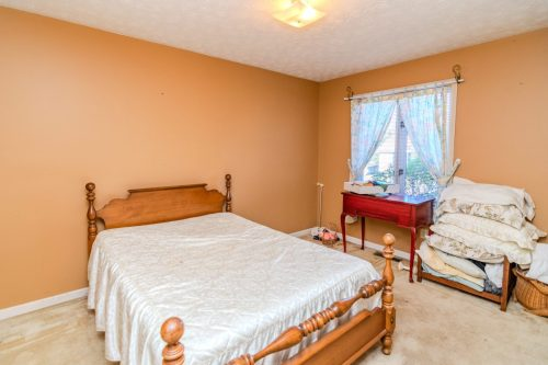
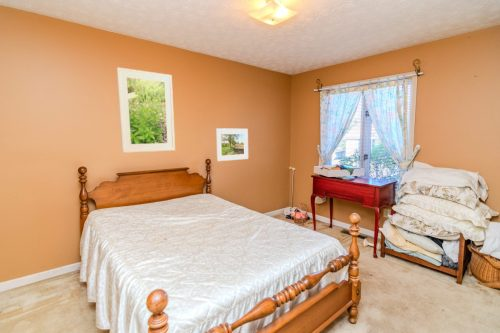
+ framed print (232, 144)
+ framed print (148, 112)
